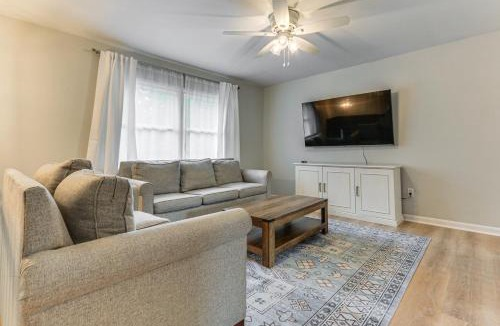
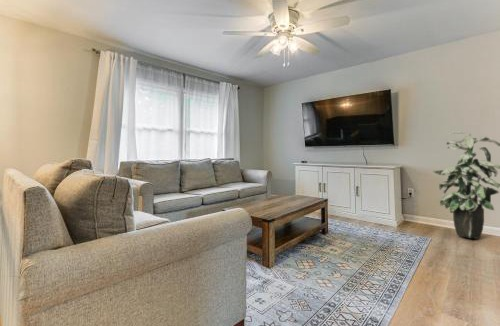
+ indoor plant (465, 184)
